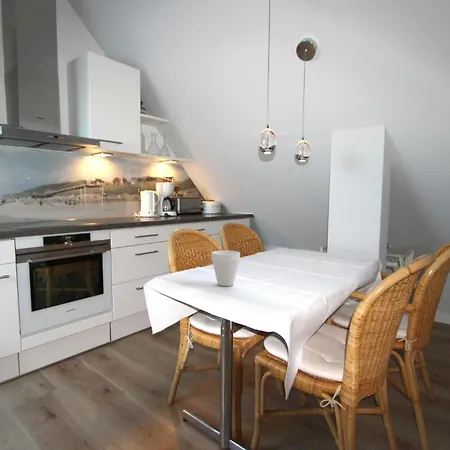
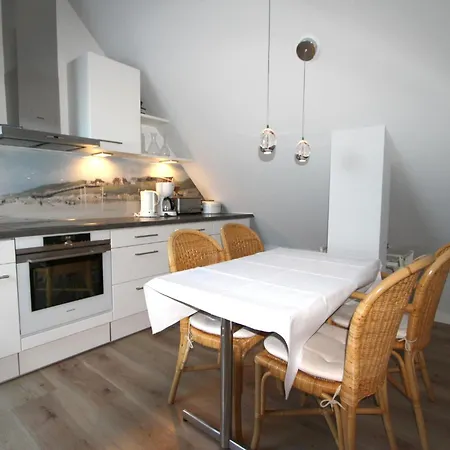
- cup (225, 268)
